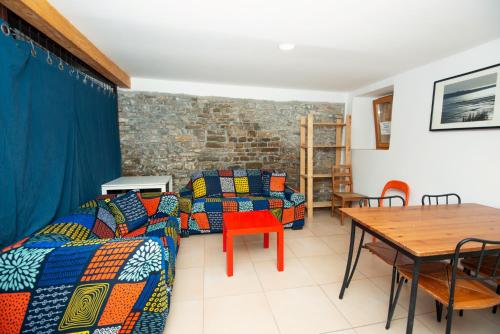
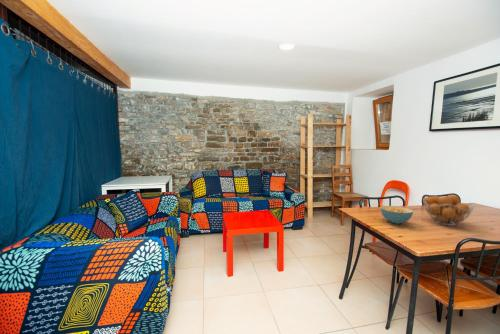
+ fruit basket (446, 209)
+ cereal bowl (395, 215)
